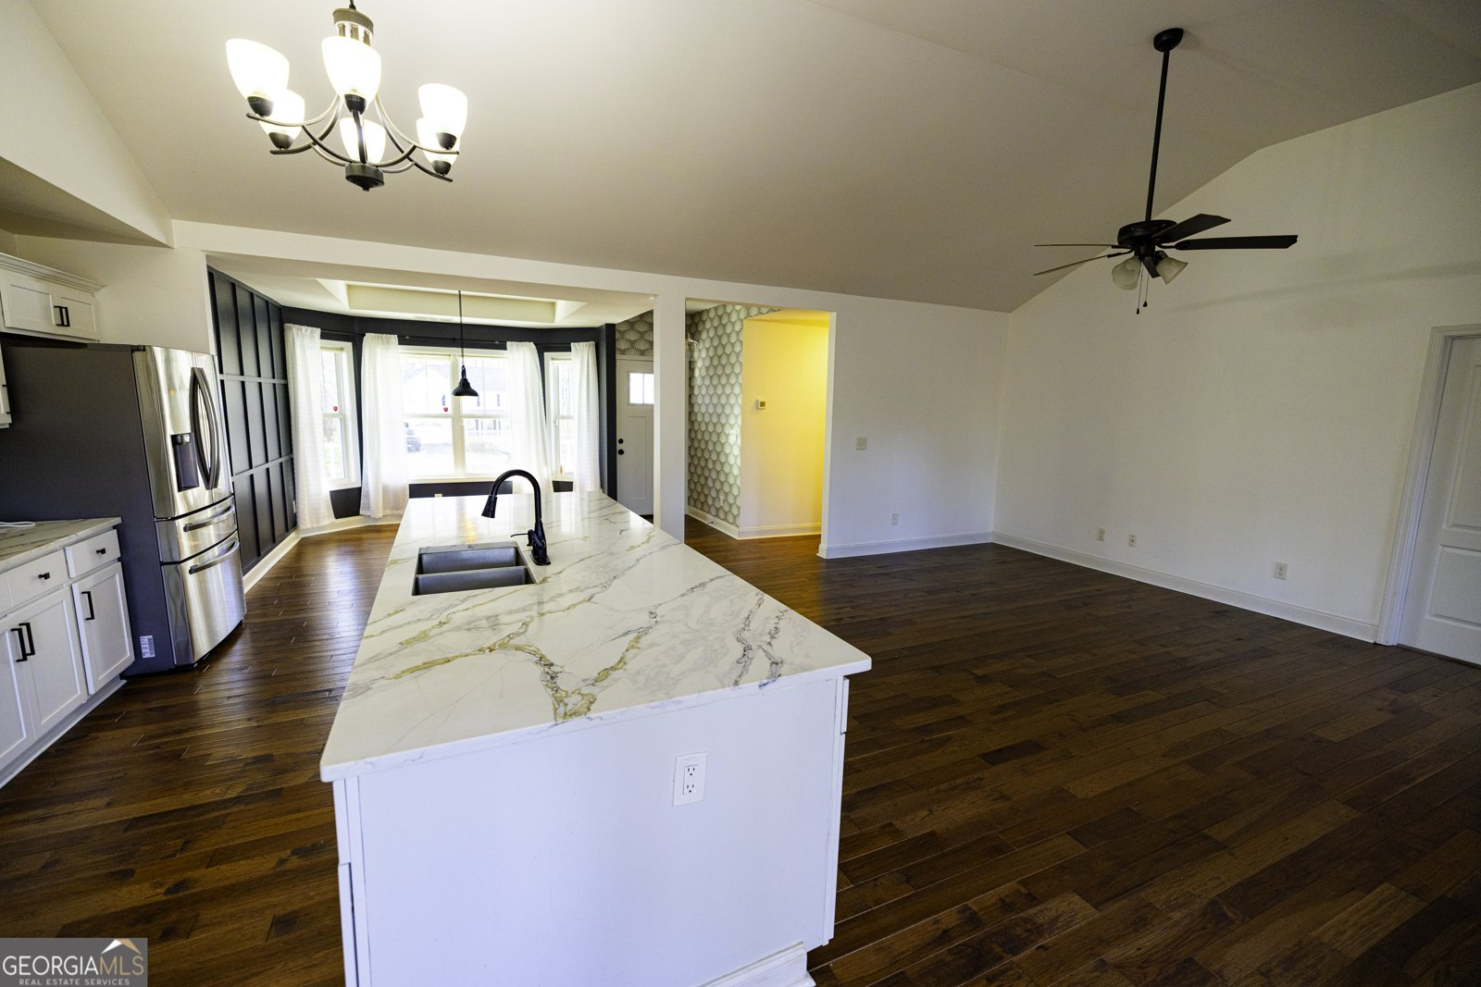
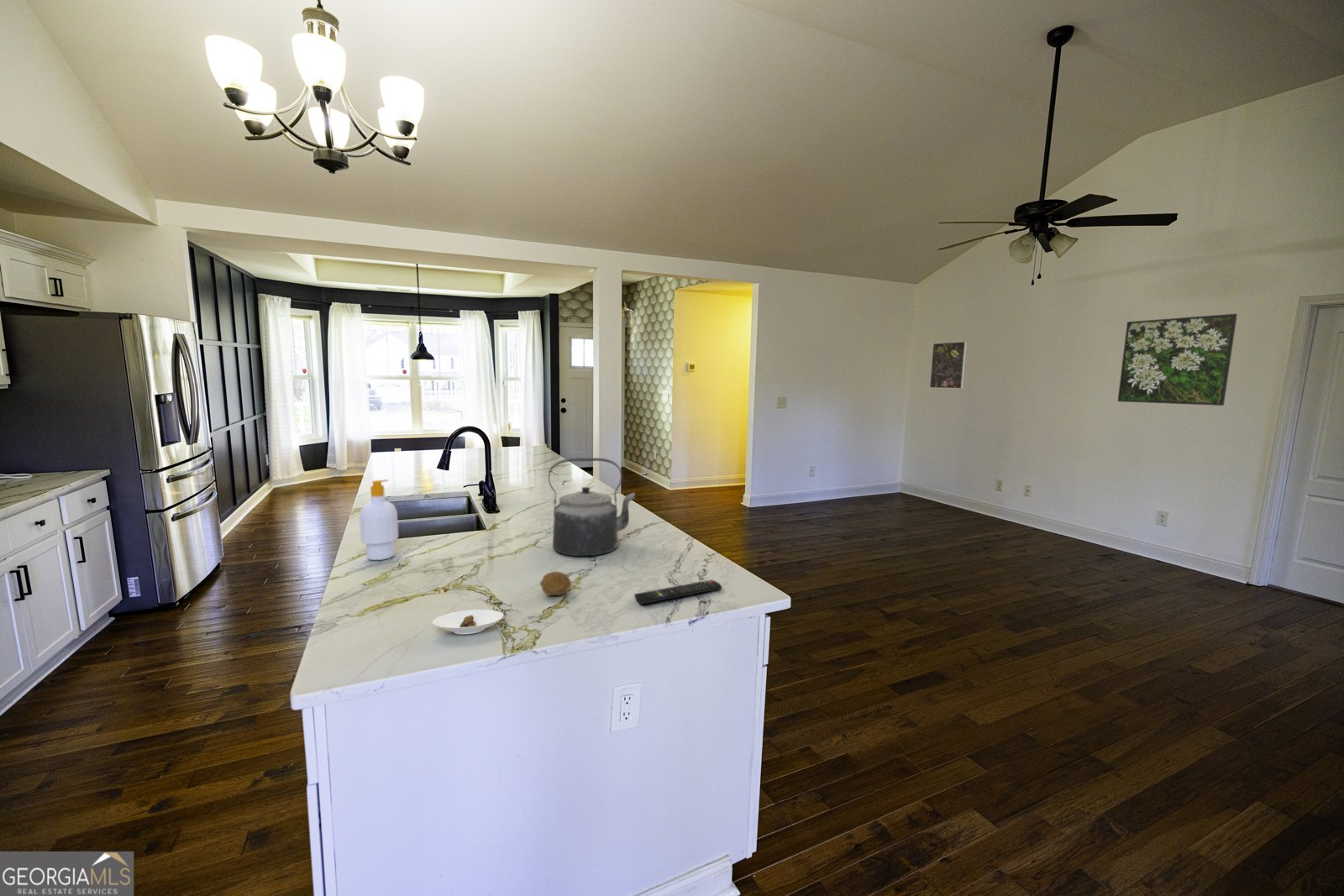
+ soap bottle (379, 519)
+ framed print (948, 365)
+ kettle (592, 502)
+ remote control (680, 592)
+ fruit (555, 583)
+ saucer (469, 622)
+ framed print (1173, 361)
